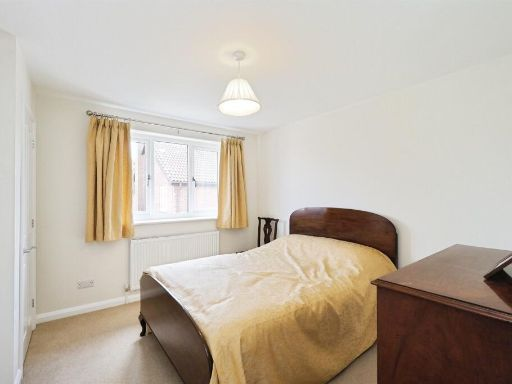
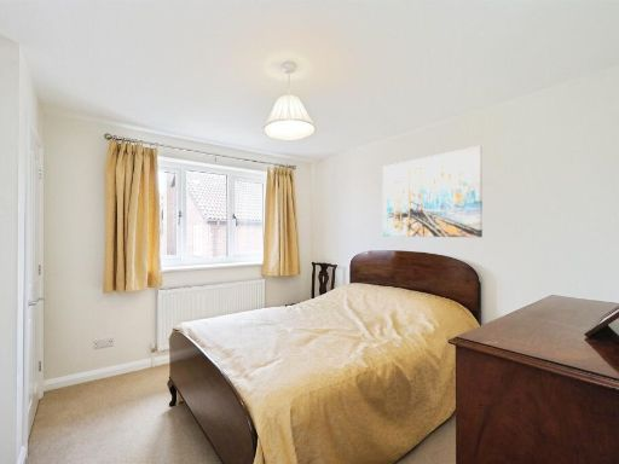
+ wall art (426, 197)
